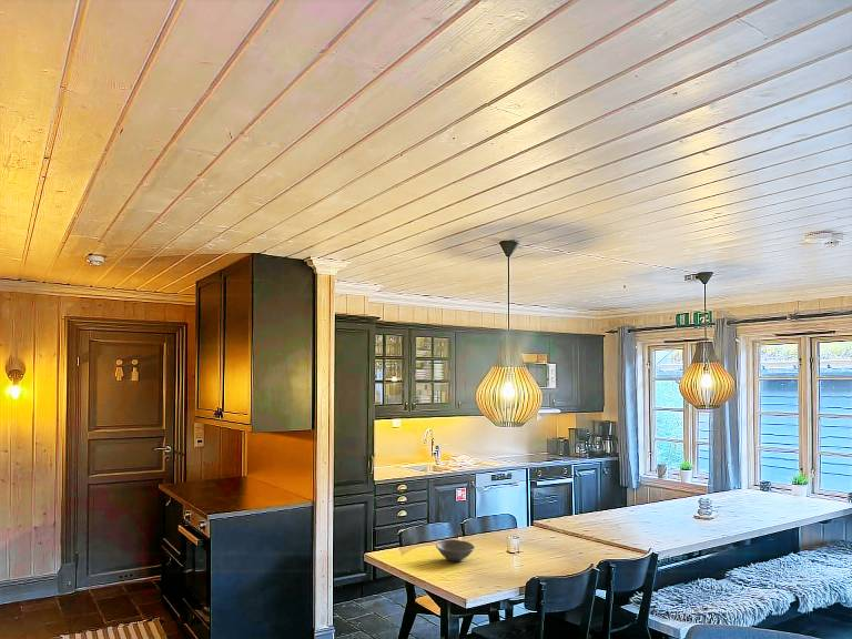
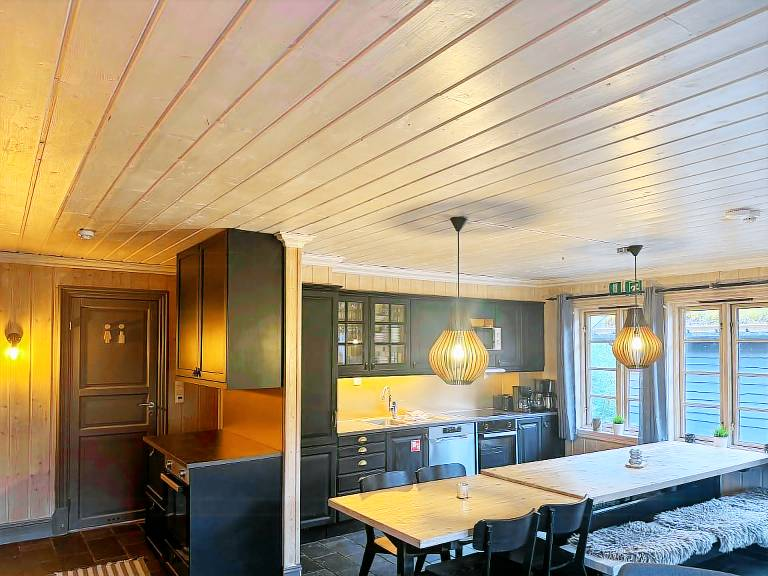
- bowl (455, 551)
